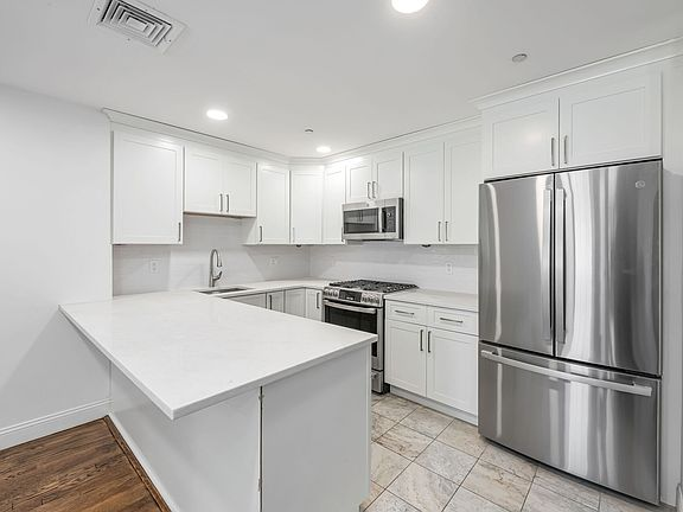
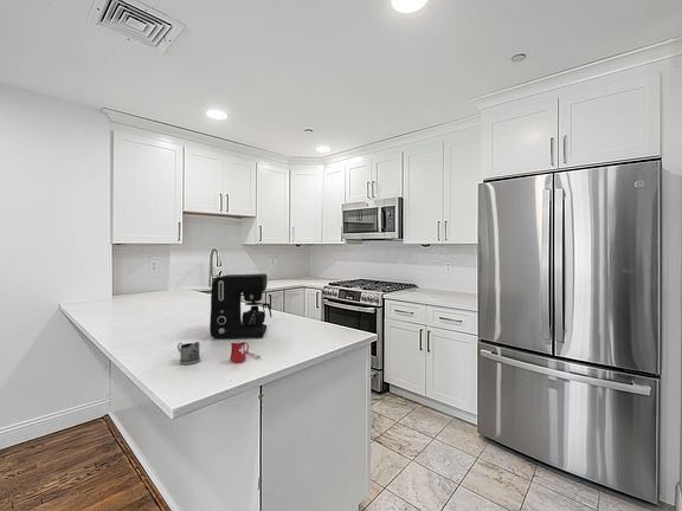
+ coffee maker (245, 304)
+ mug (242, 348)
+ tea glass holder (187, 350)
